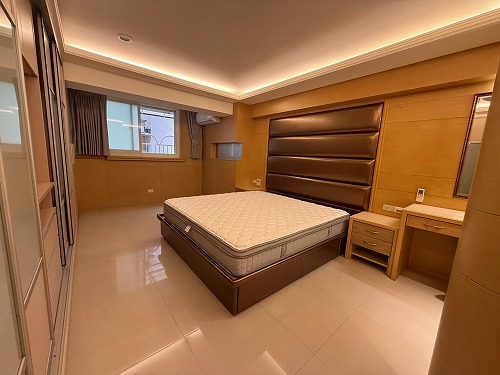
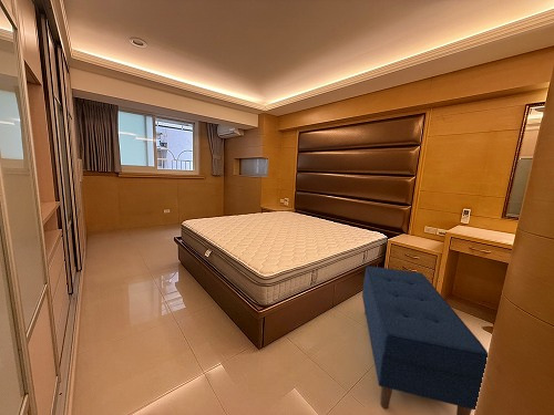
+ bench (404, 325)
